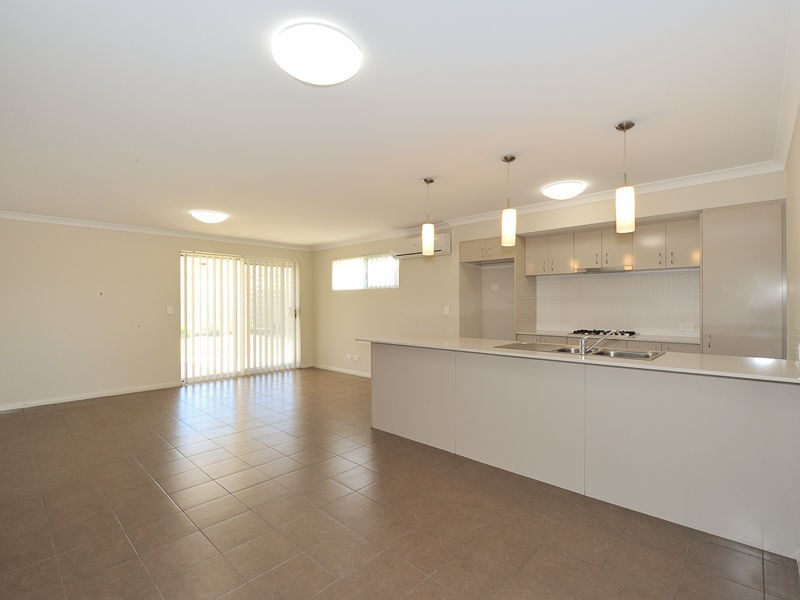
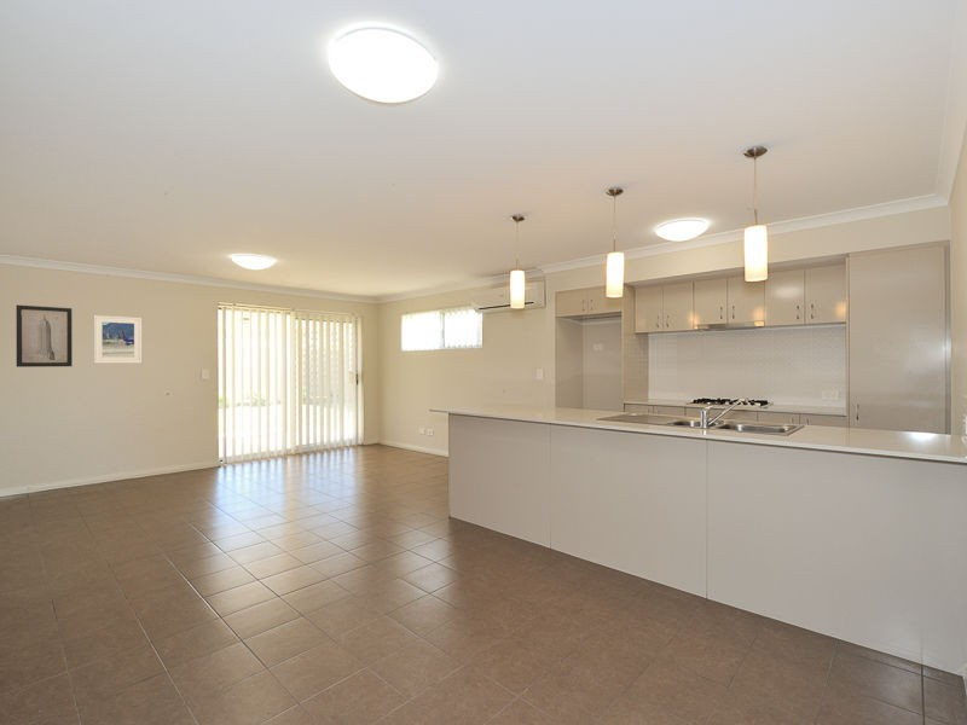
+ wall art (45, 336)
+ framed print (117, 340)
